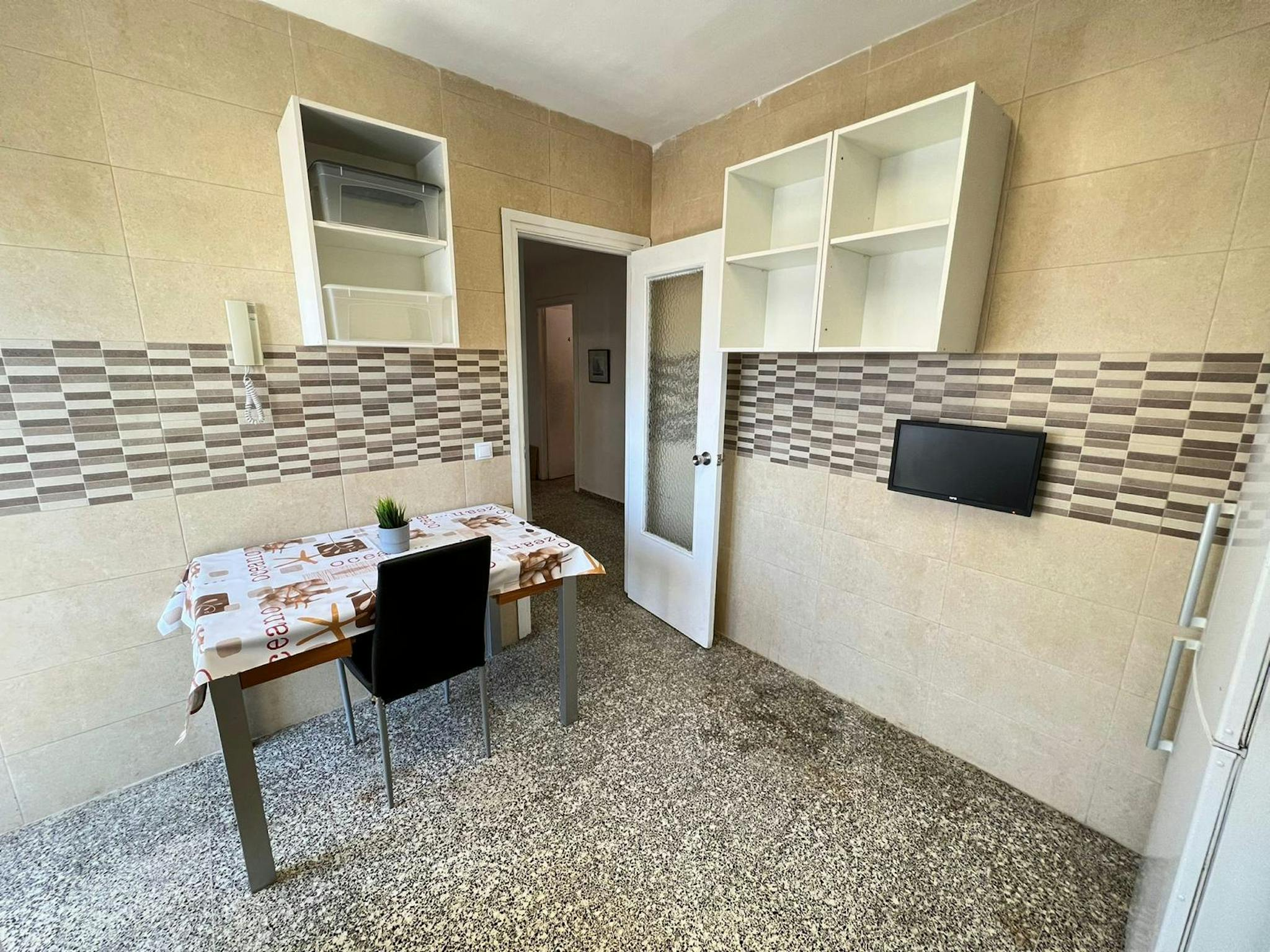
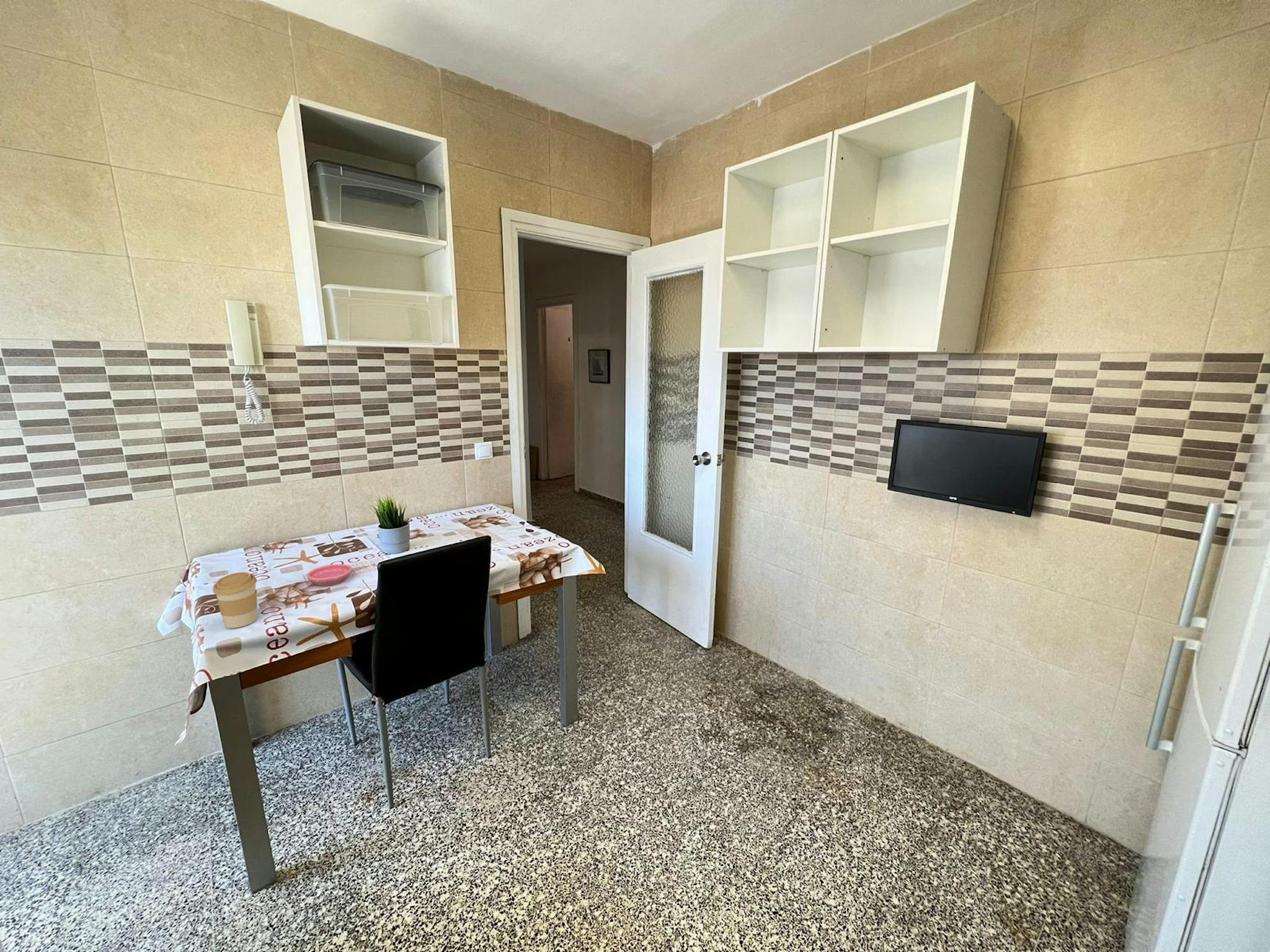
+ coffee cup (237, 599)
+ saucer (330, 575)
